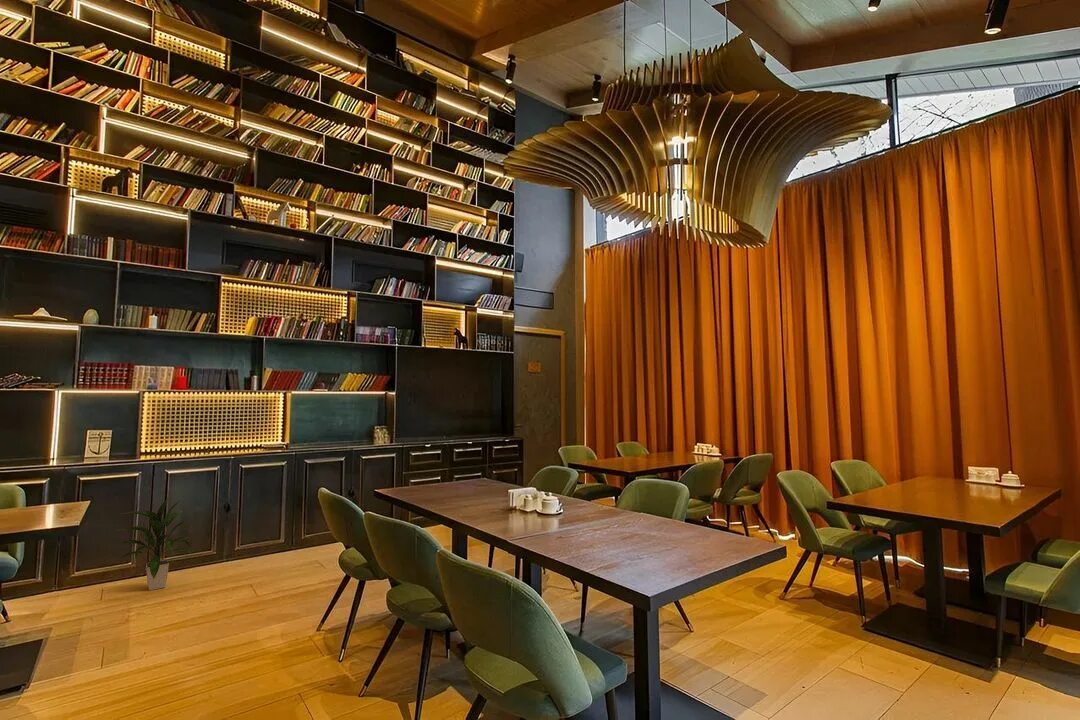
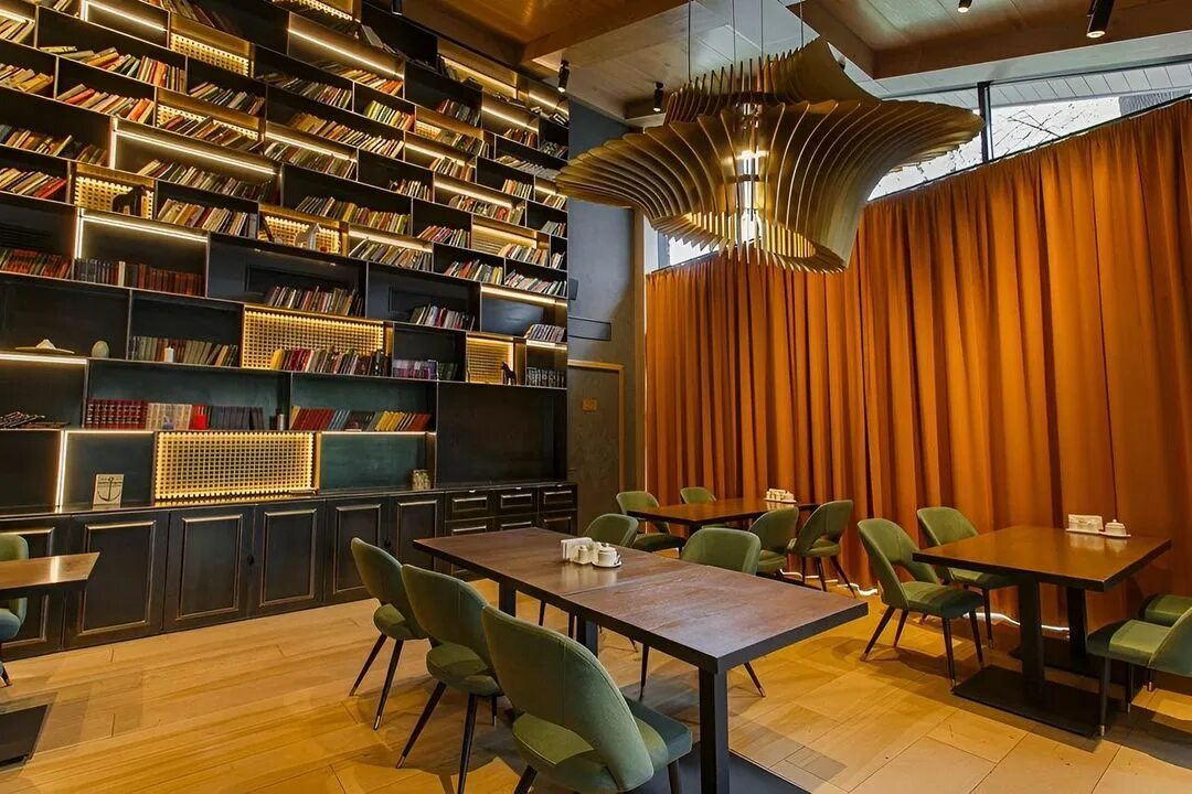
- indoor plant (156, 543)
